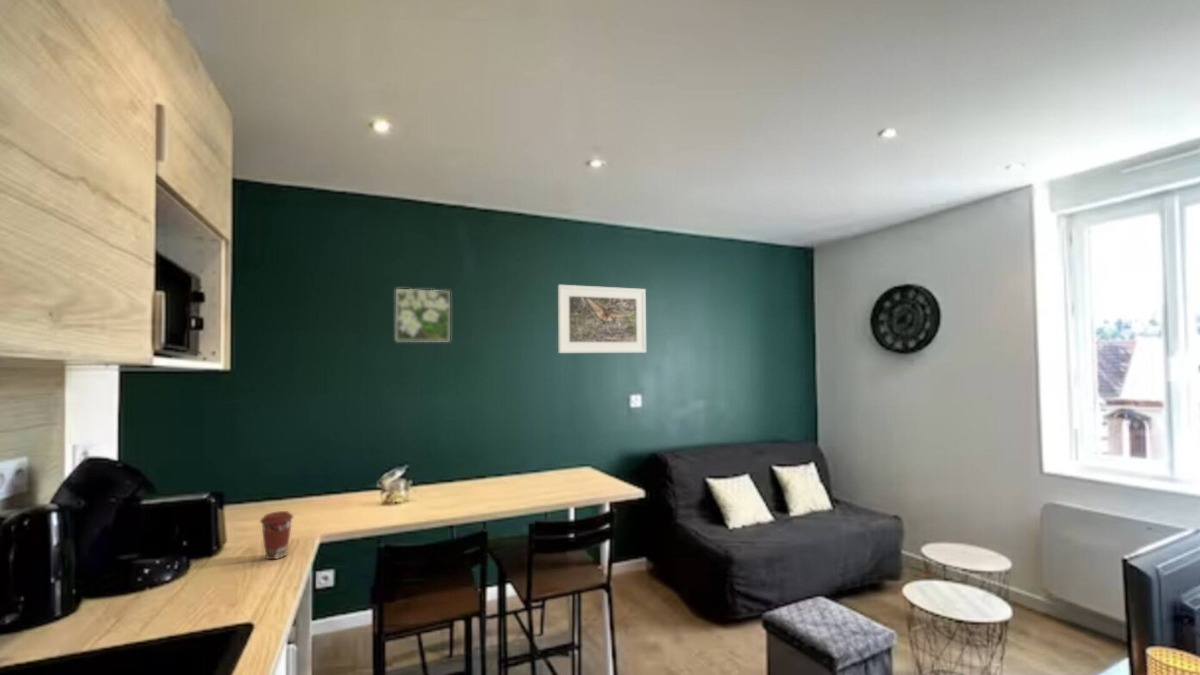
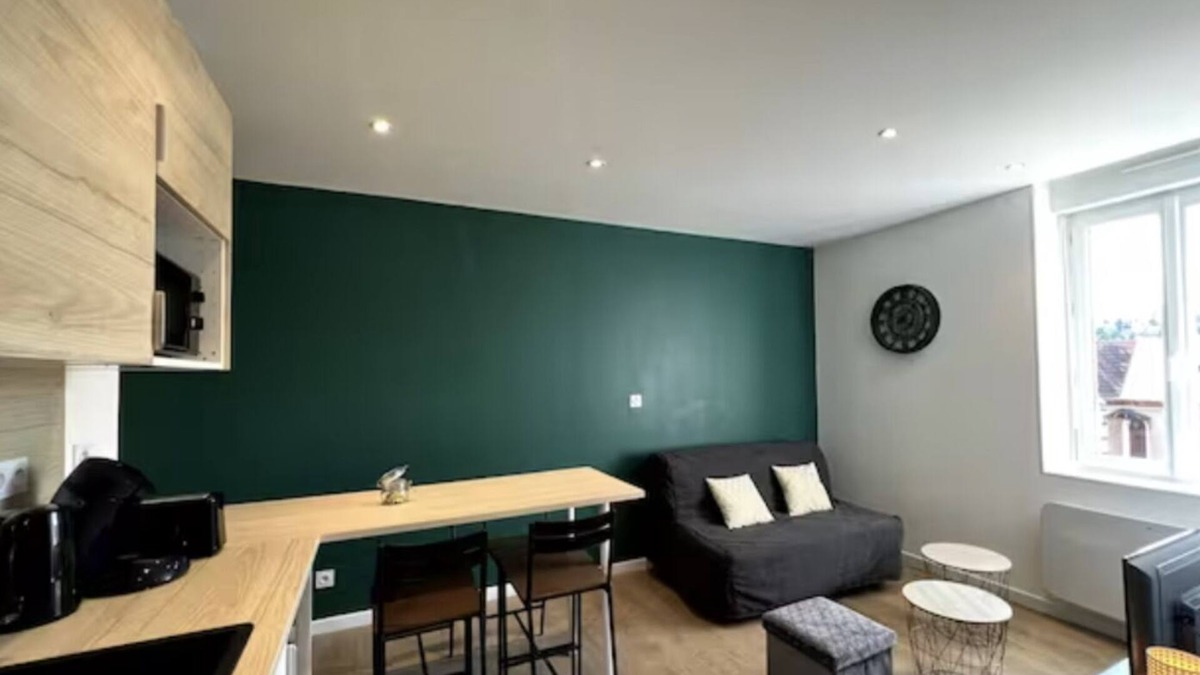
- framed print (603, 319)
- coffee cup (276, 535)
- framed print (423, 315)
